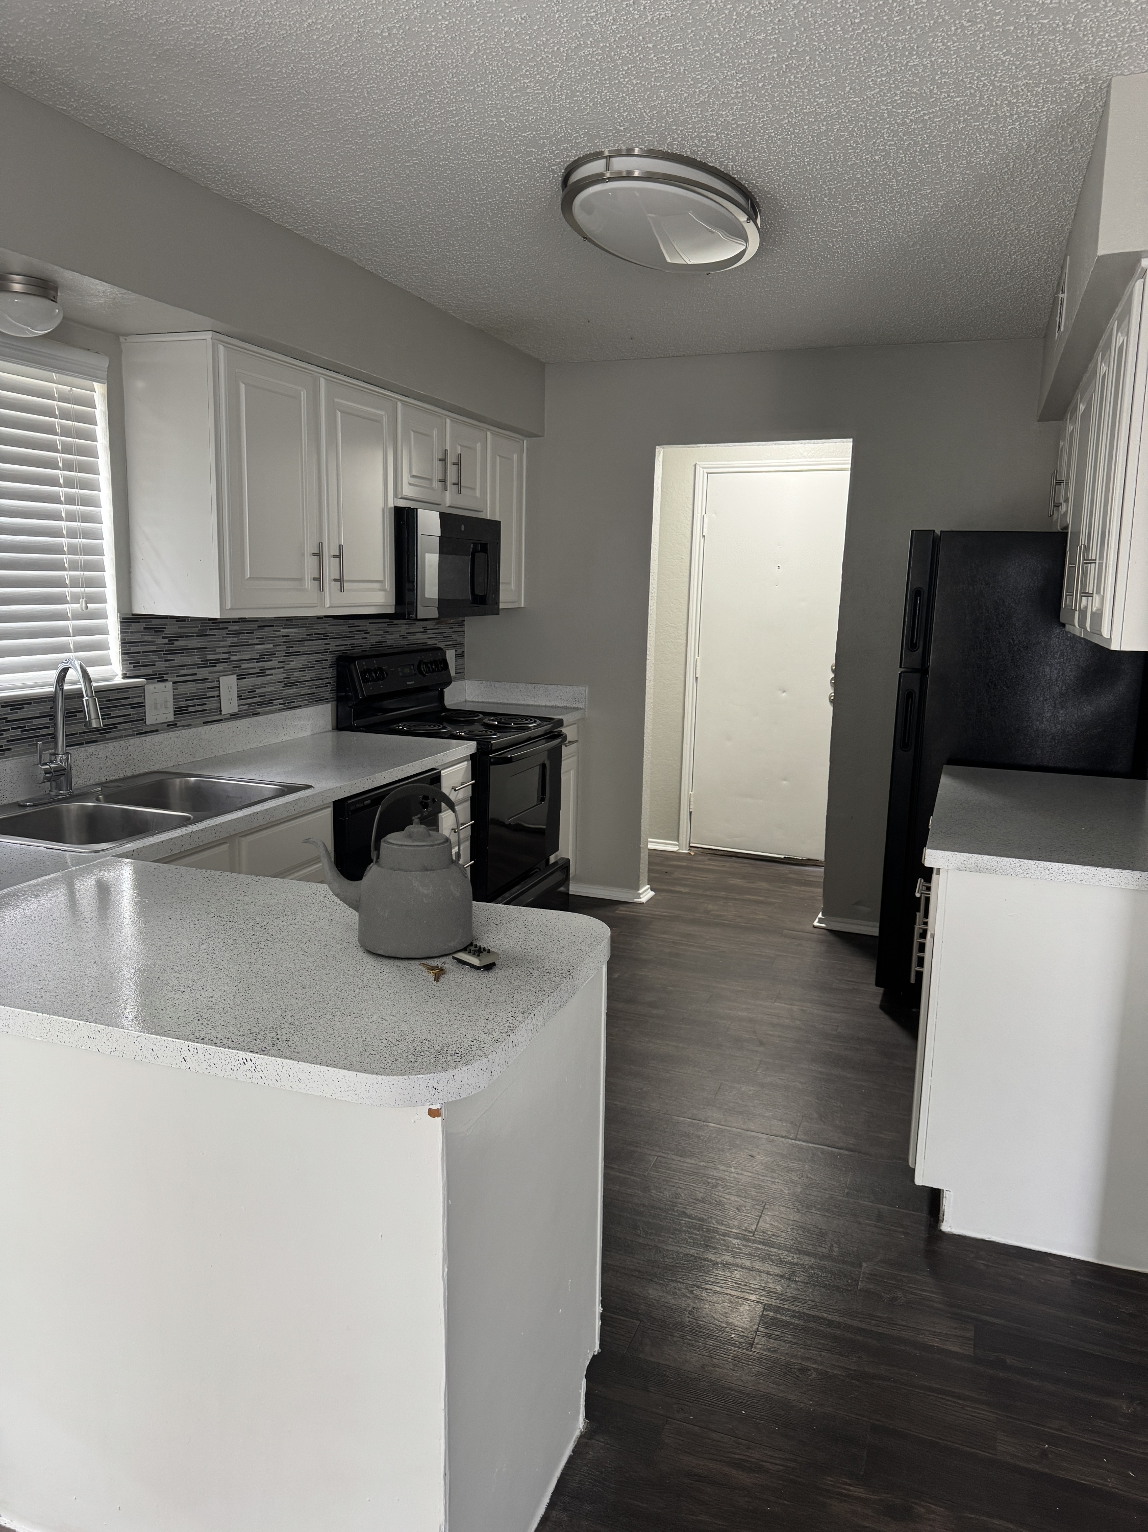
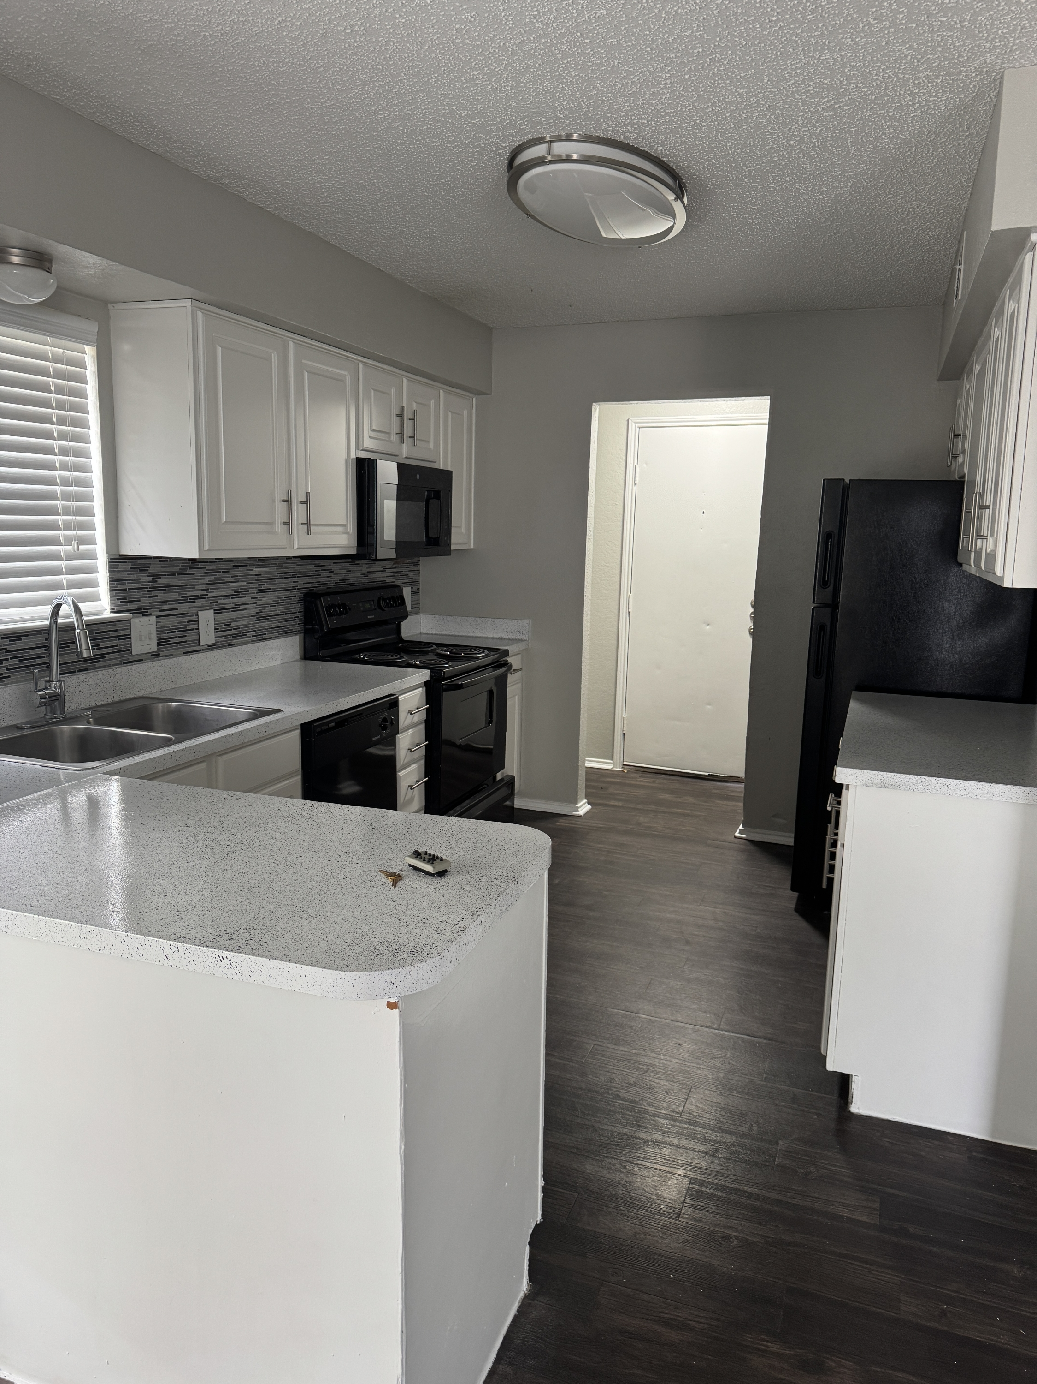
- kettle (388, 864)
